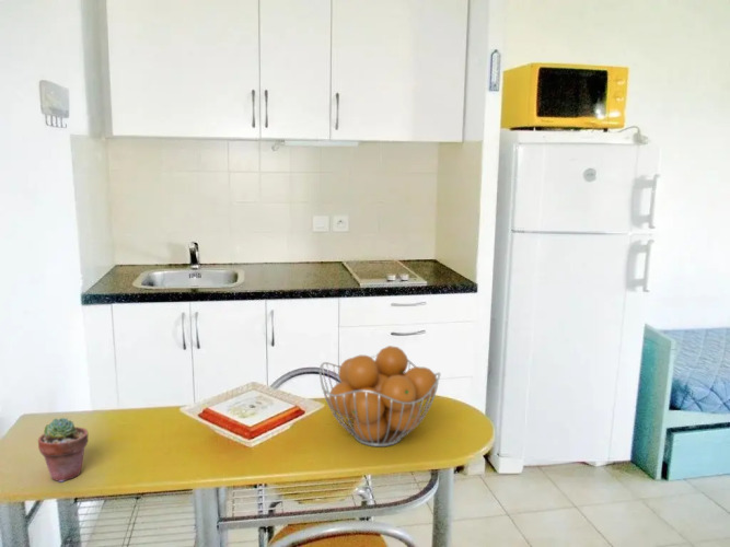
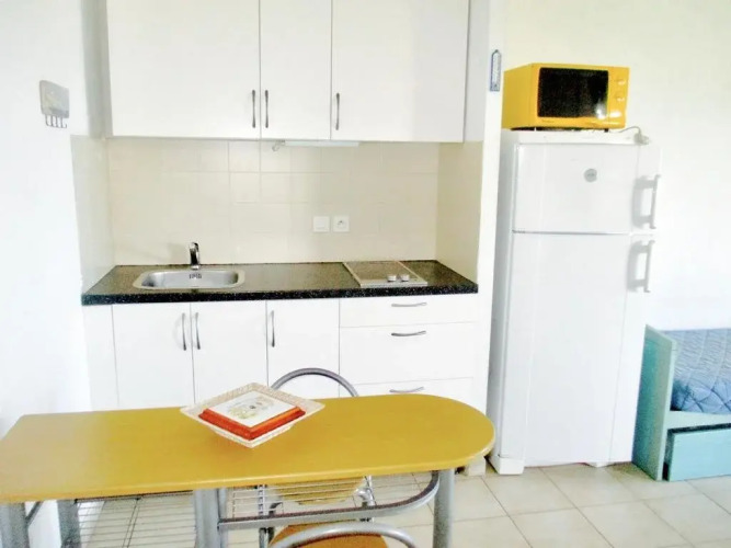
- potted succulent (63, 446)
- fruit basket (379, 394)
